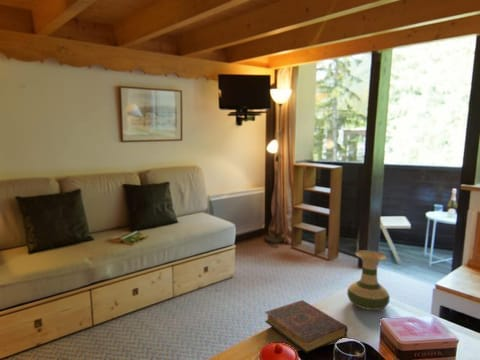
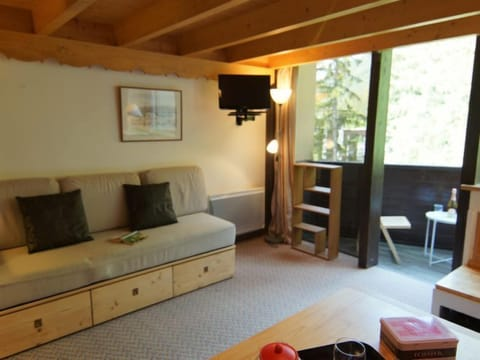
- book (304, 323)
- vase (369, 279)
